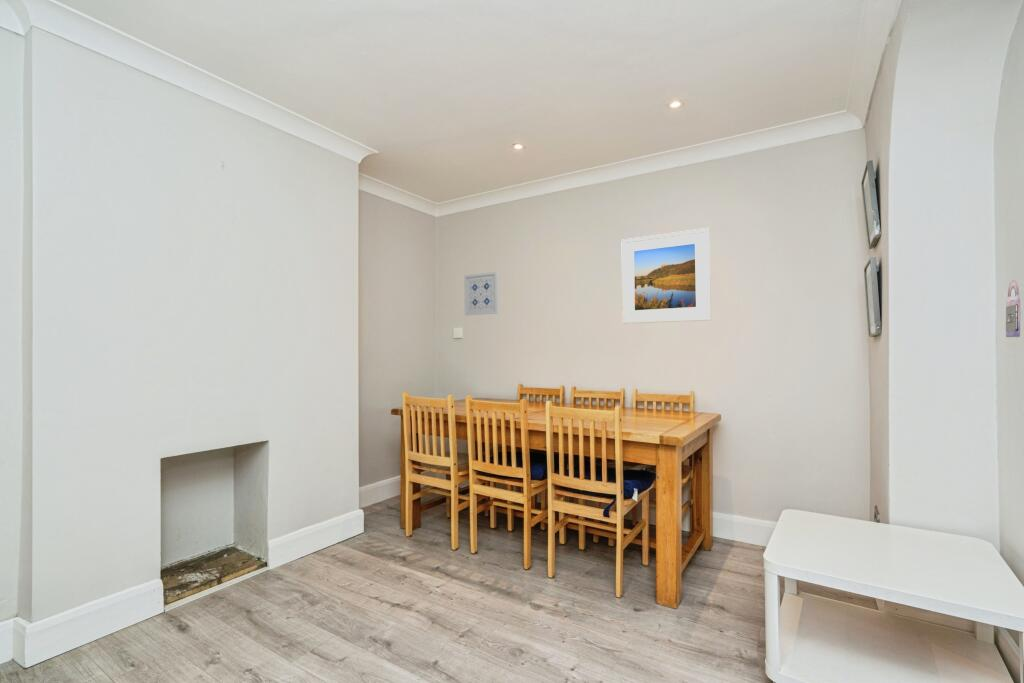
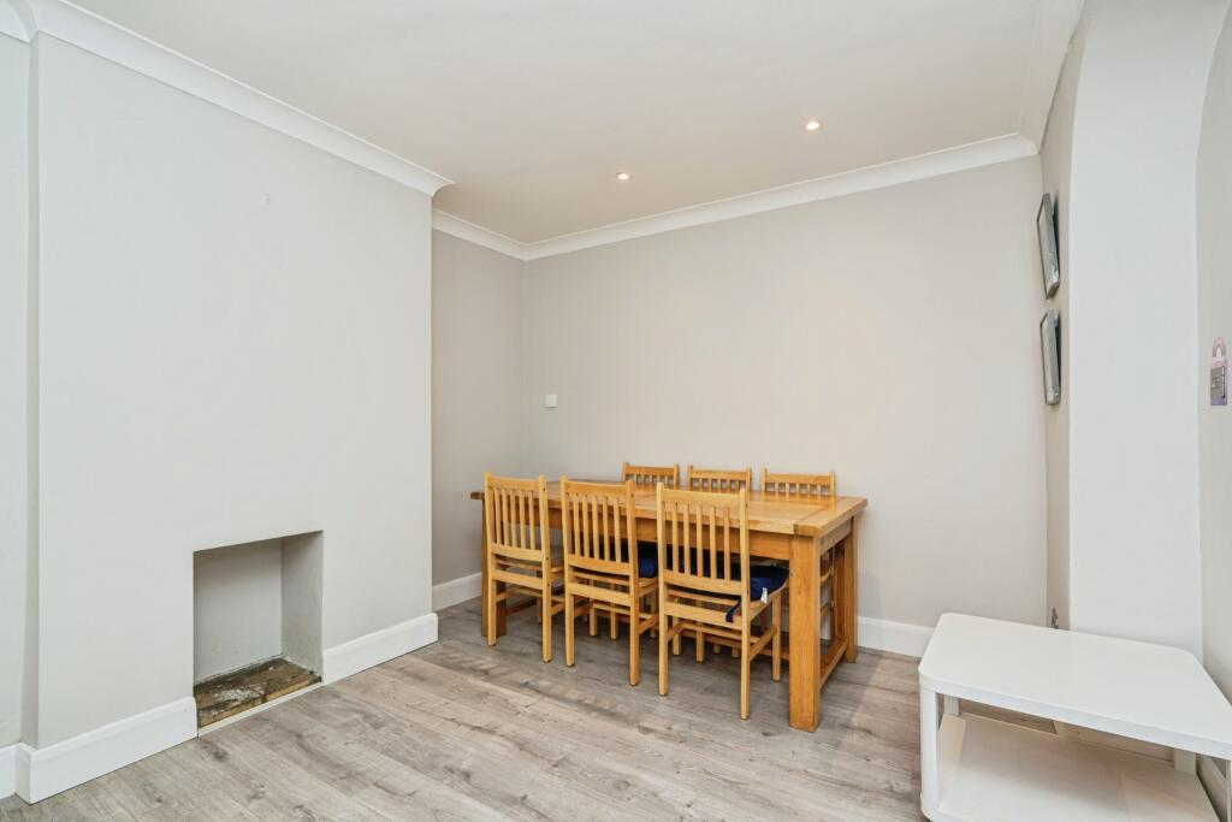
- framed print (664, 278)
- wall art (481, 294)
